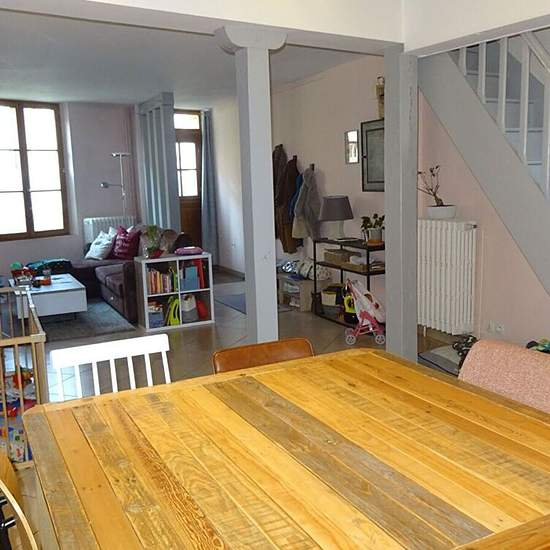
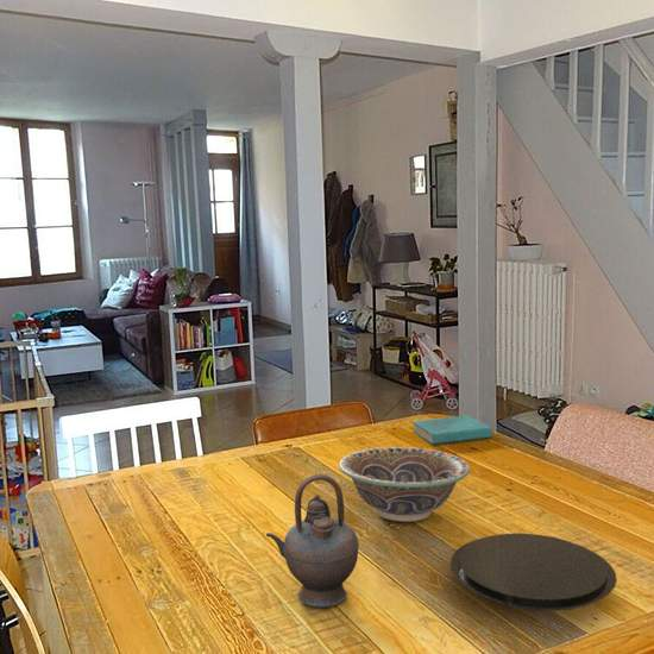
+ decorative bowl (404, 486)
+ teapot (312, 536)
+ plate (530, 577)
+ book (451, 429)
